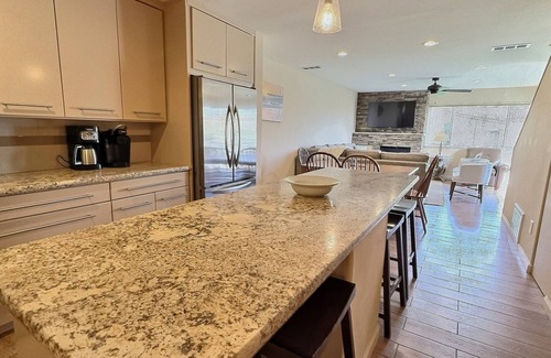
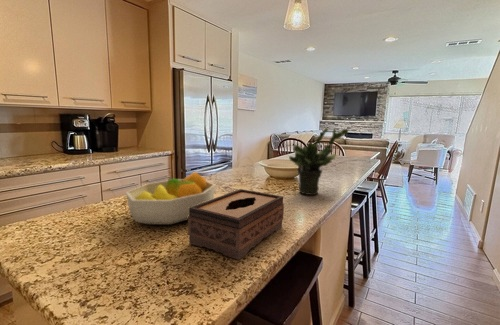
+ fruit bowl (174, 195)
+ potted plant (319, 160)
+ tissue box (239, 218)
